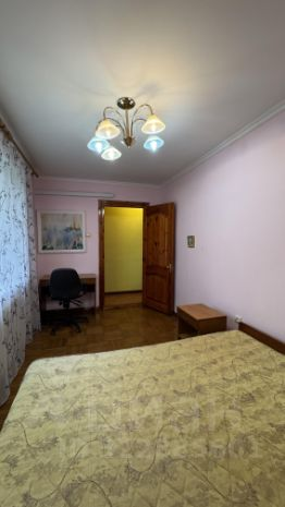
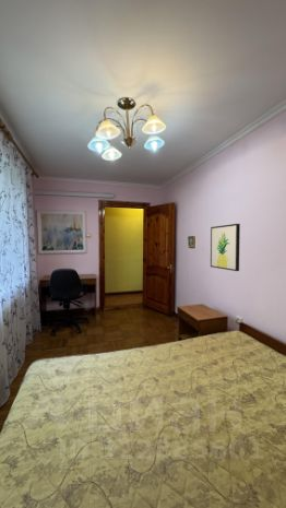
+ wall art (224, 247)
